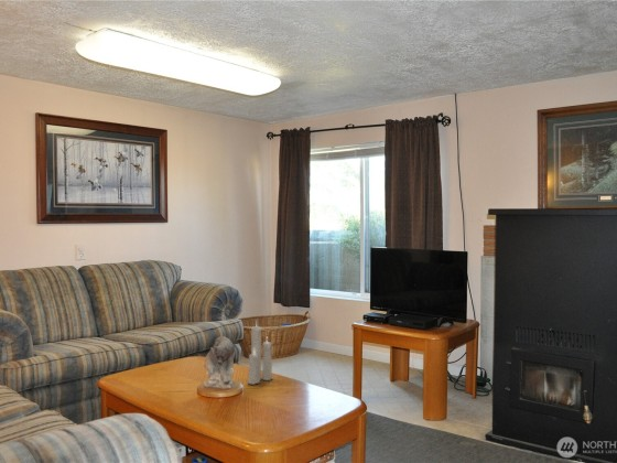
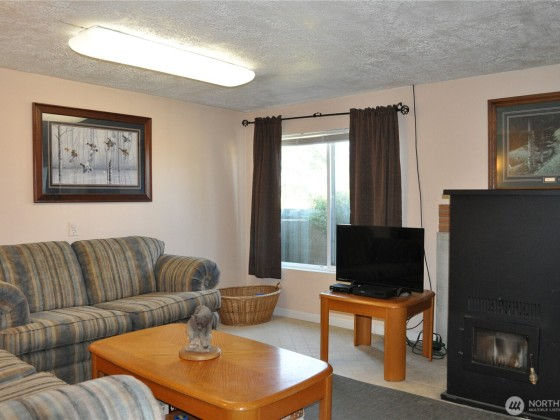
- candle (258, 348)
